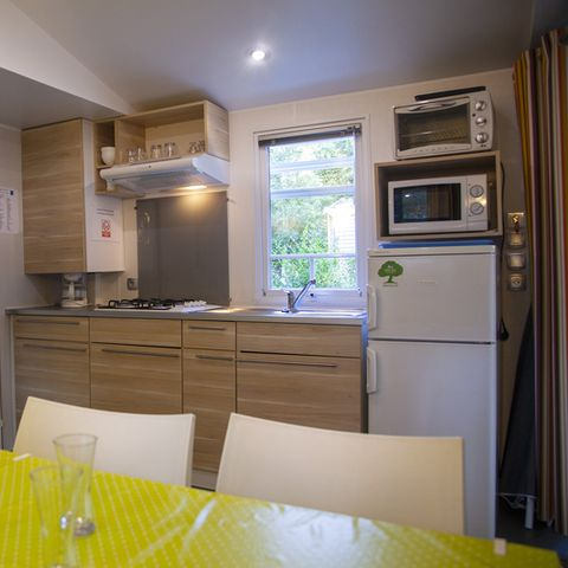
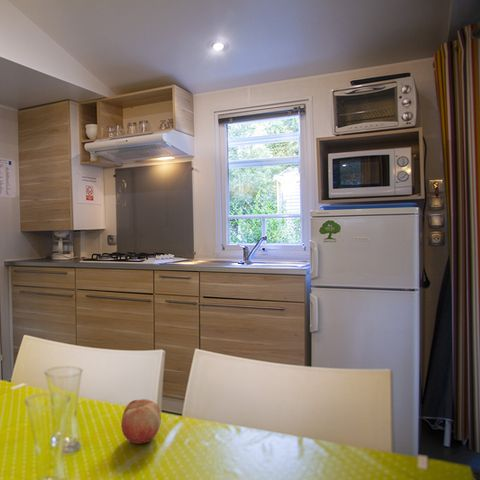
+ fruit (141, 421)
